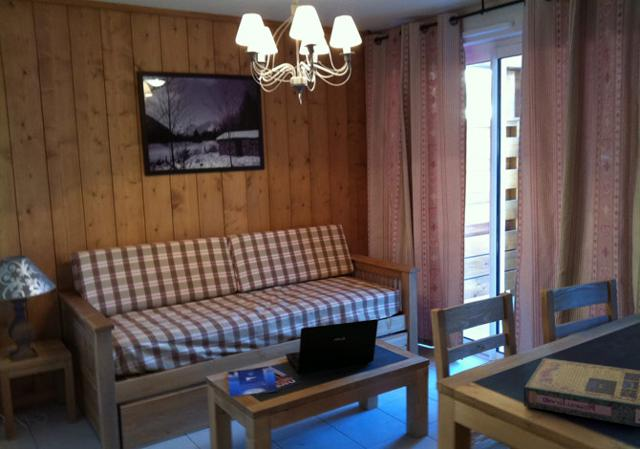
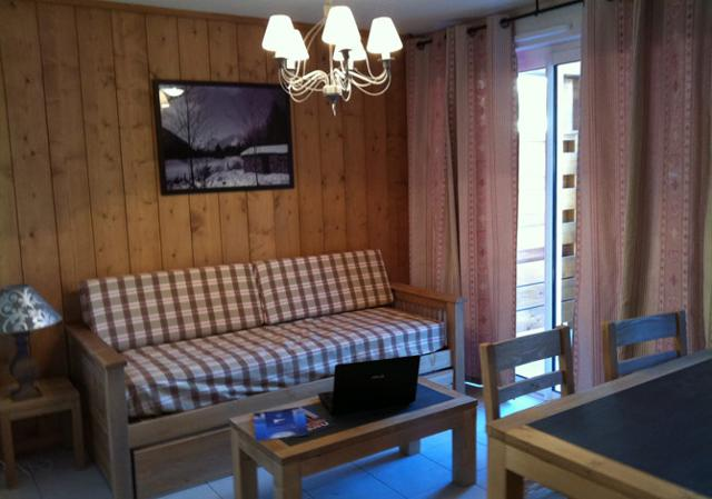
- video game box (593, 389)
